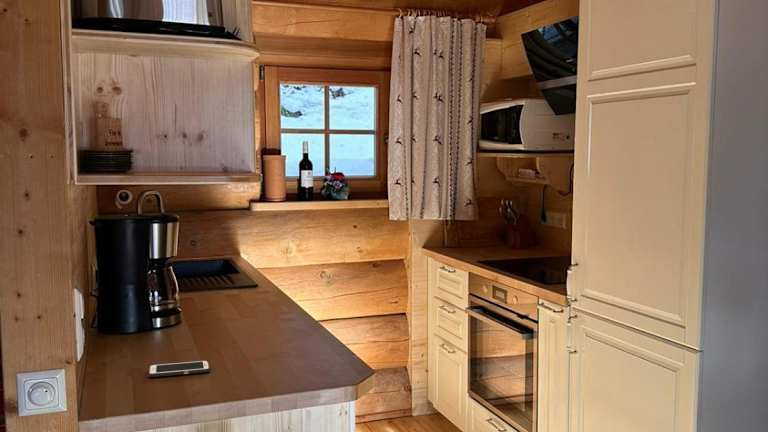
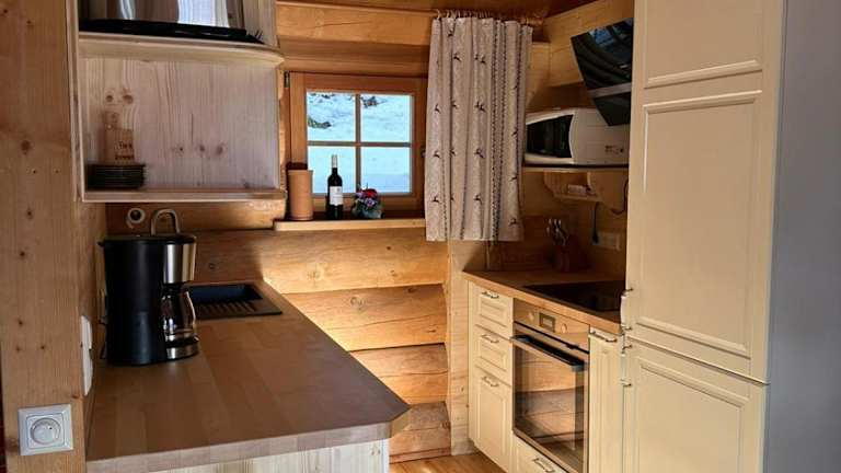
- cell phone (179, 368)
